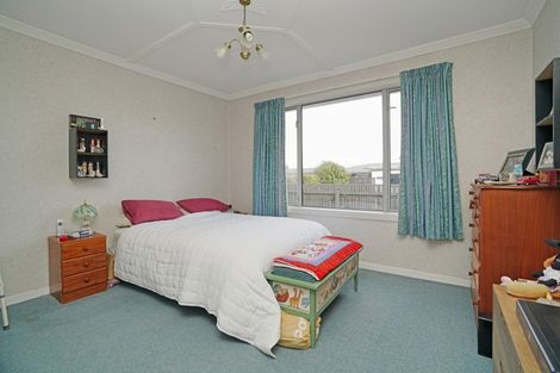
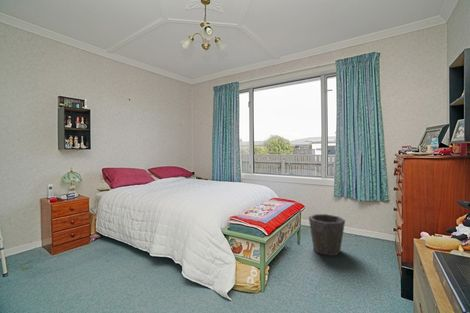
+ waste bin (326, 234)
